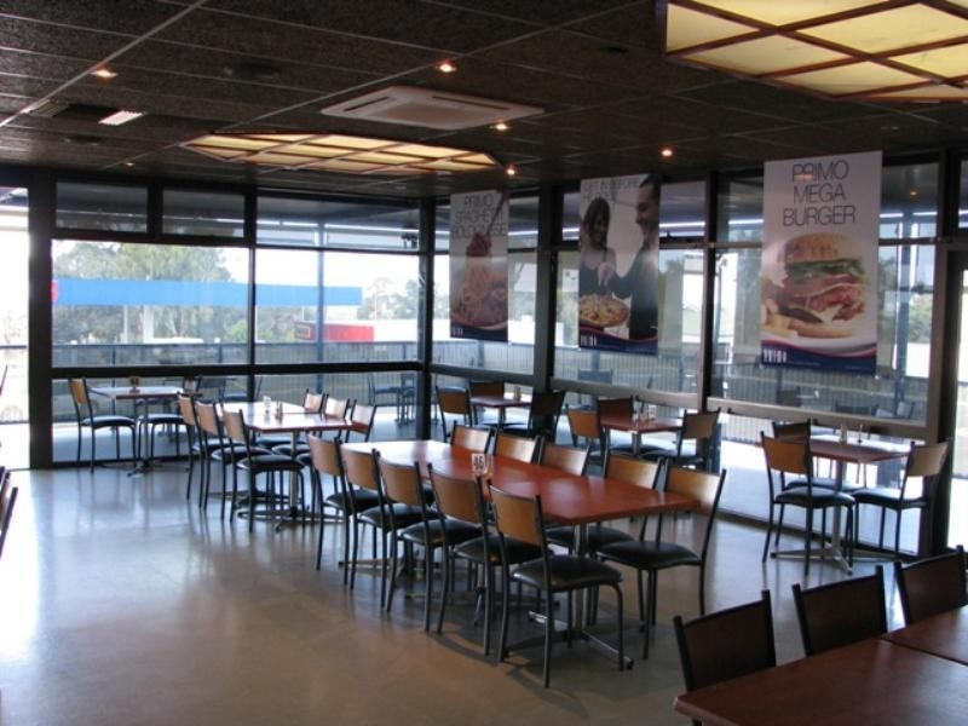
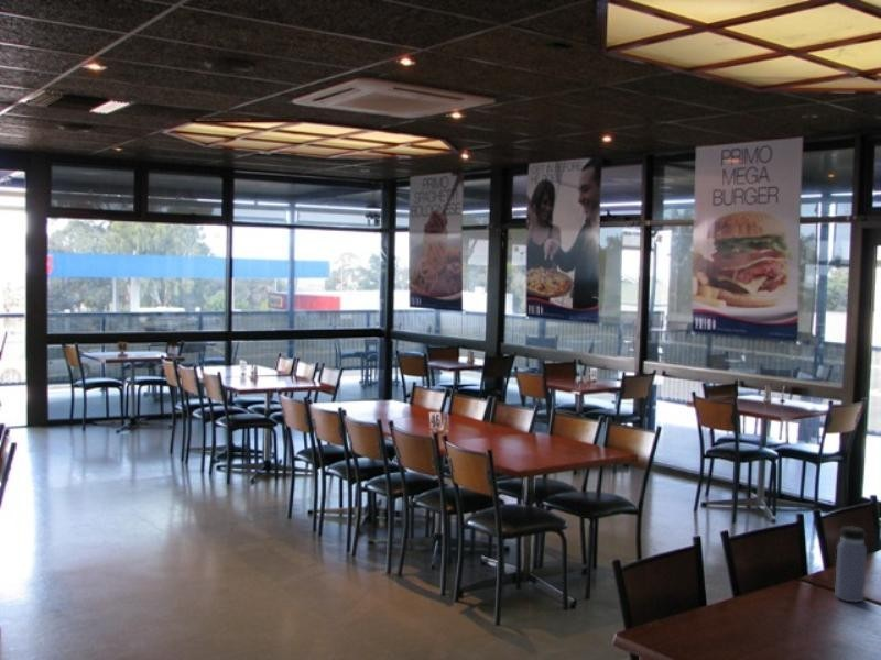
+ water bottle (851, 558)
